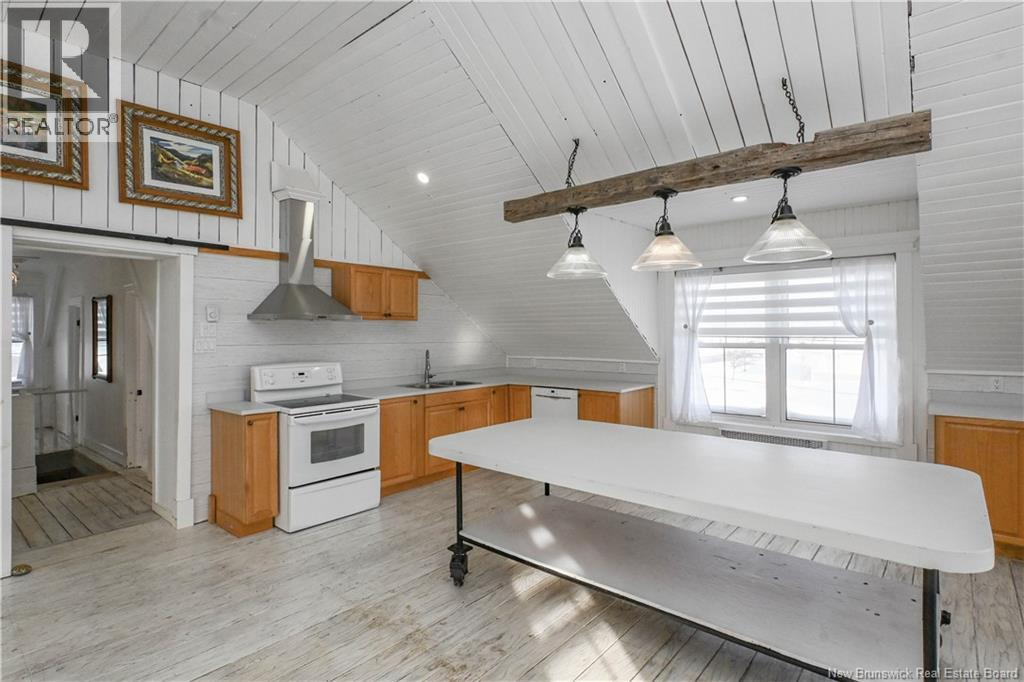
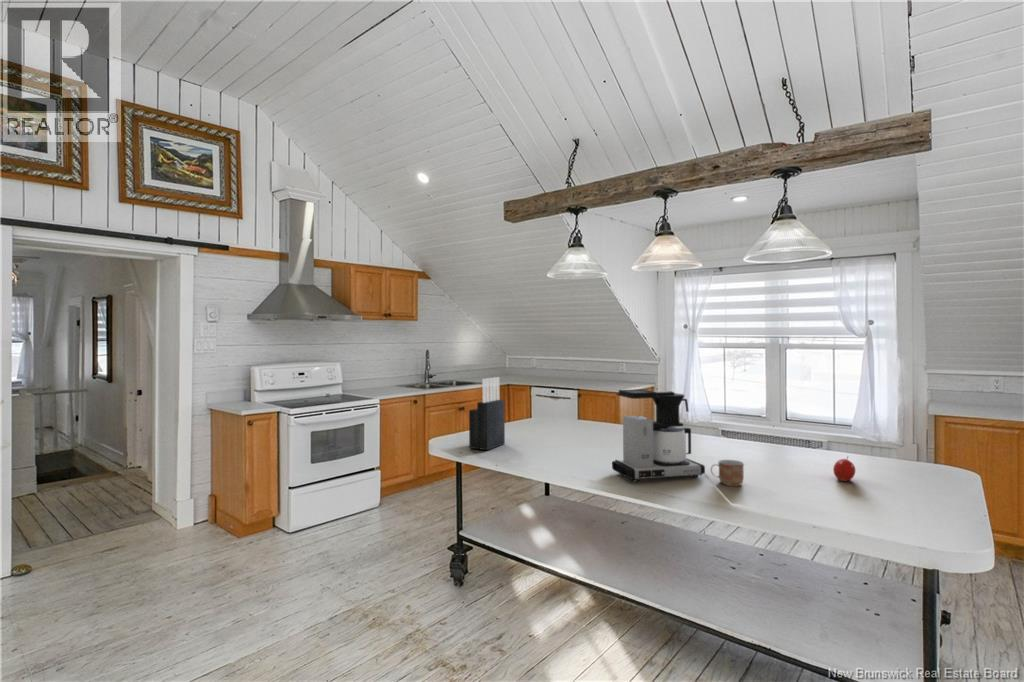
+ coffee maker (657, 432)
+ knife block (485, 412)
+ fruit (844, 468)
+ mug (727, 472)
